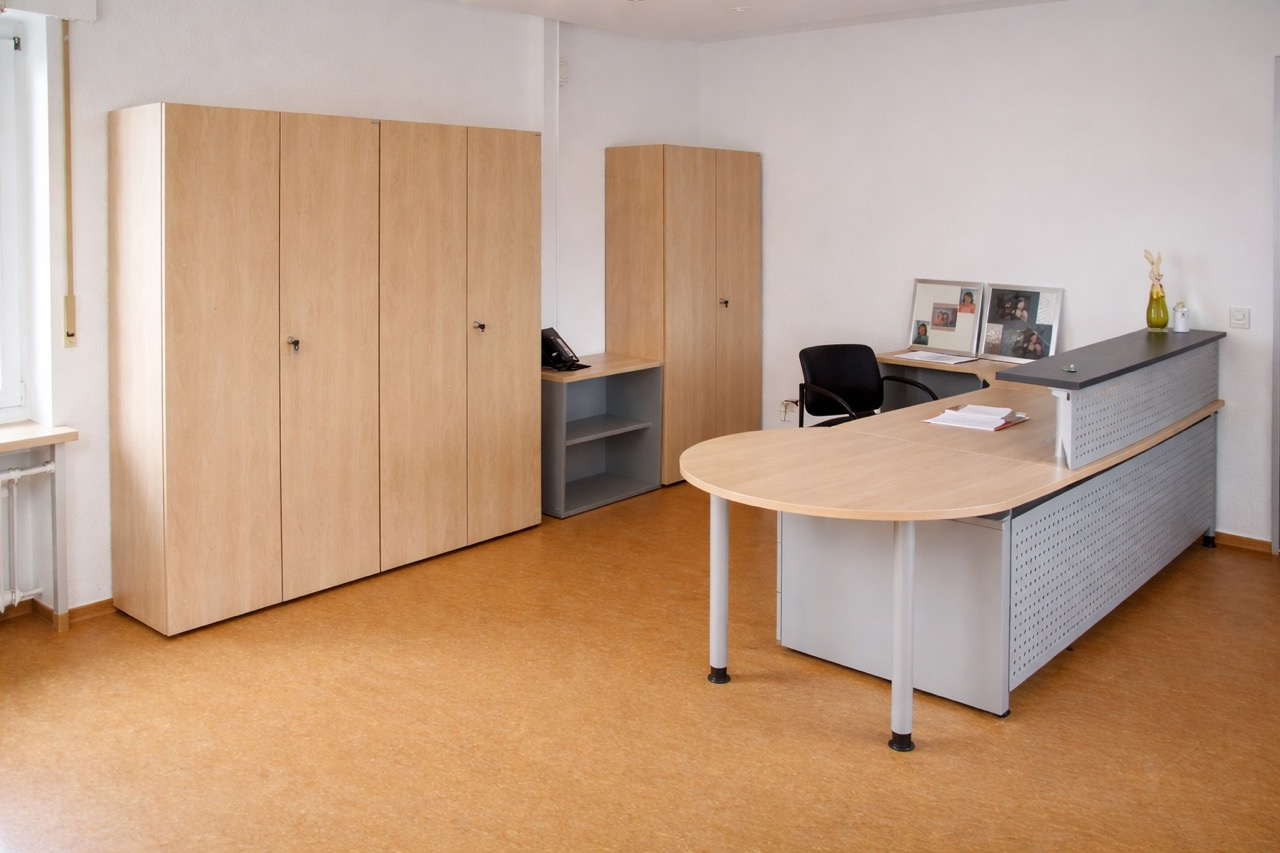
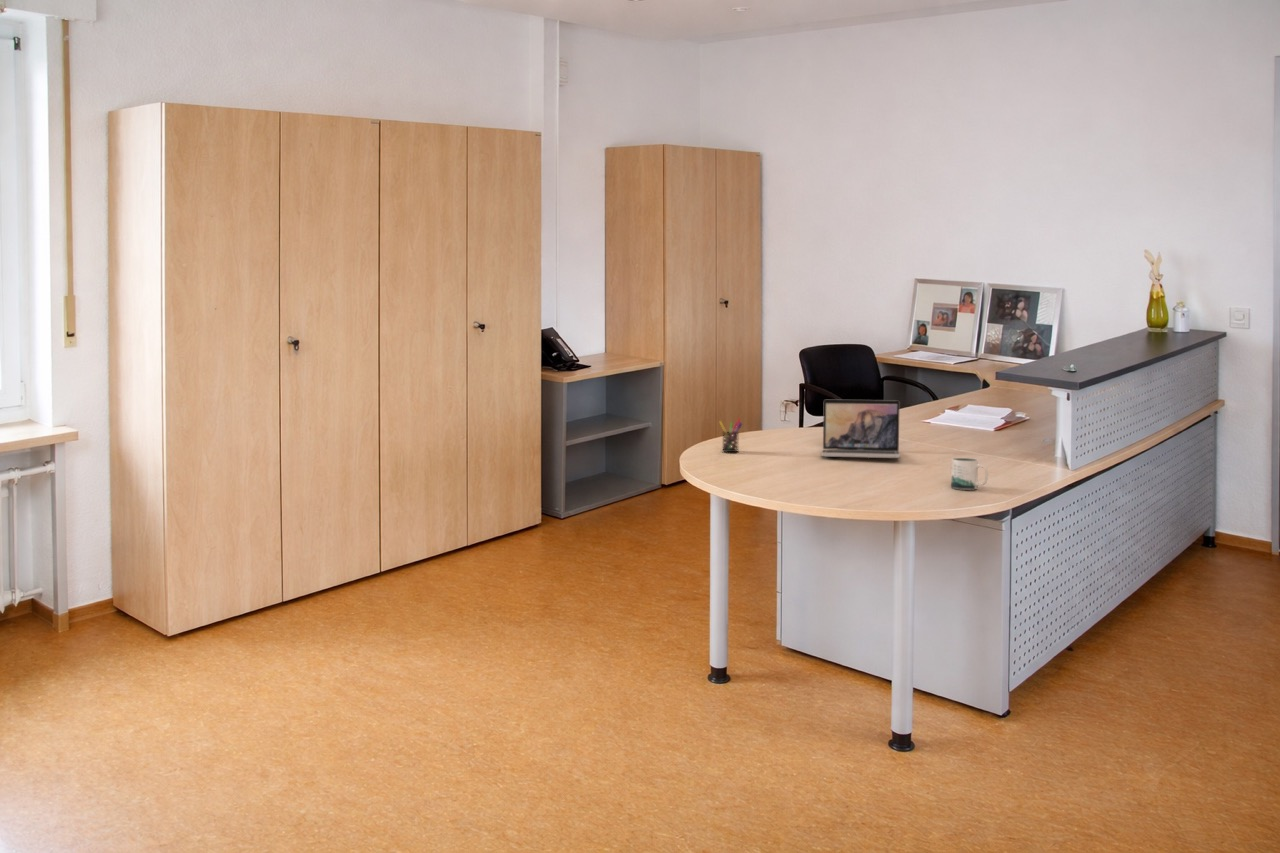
+ mug (969, 474)
+ pen holder (731, 434)
+ laptop (861, 428)
